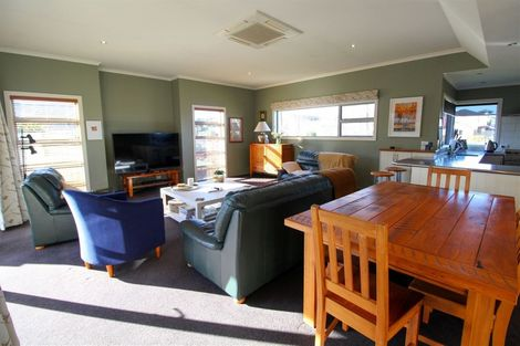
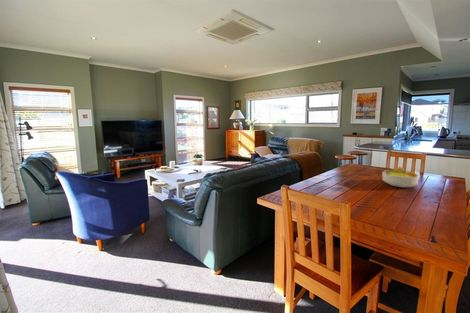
+ fruit bowl (400, 176)
